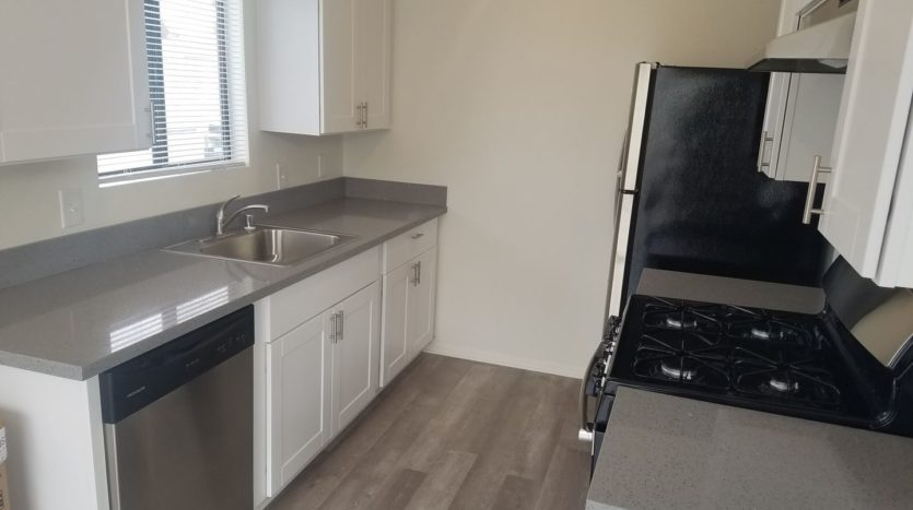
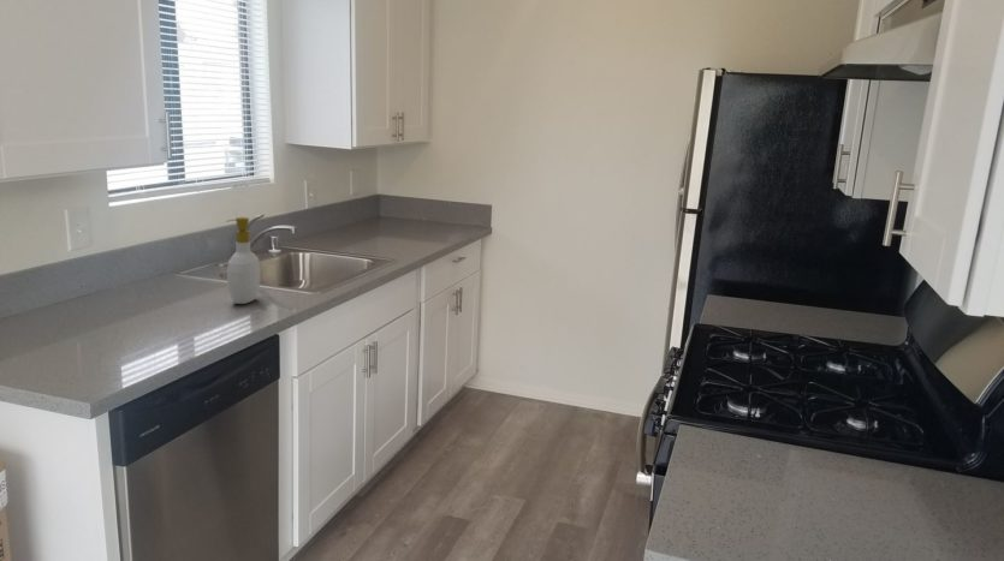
+ soap bottle (242, 259)
